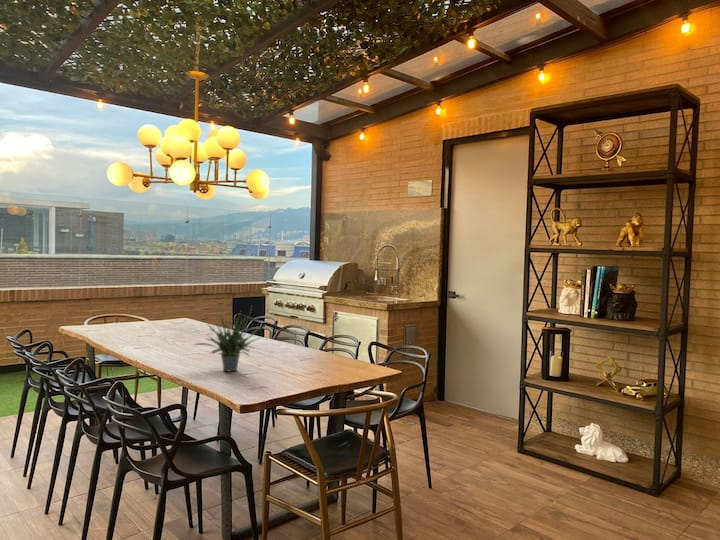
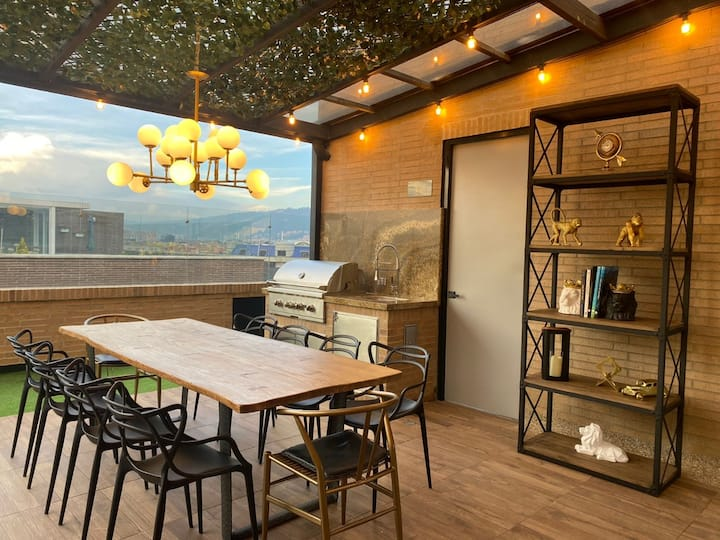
- potted plant (233, 337)
